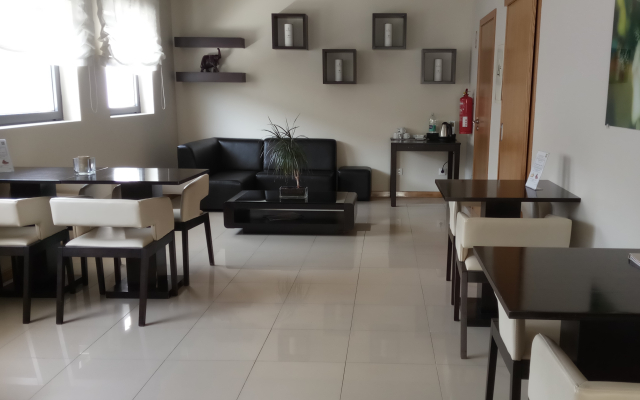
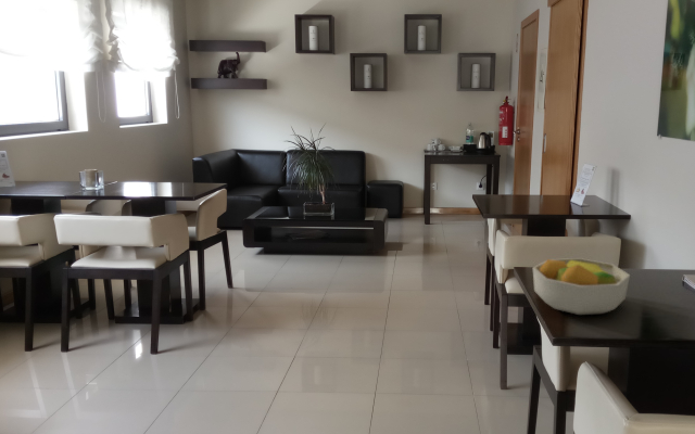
+ fruit bowl (579, 279)
